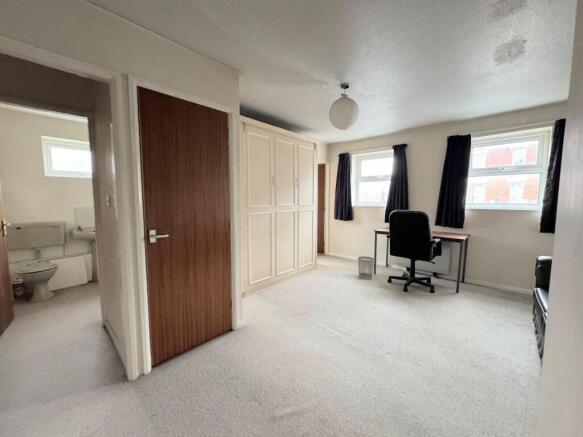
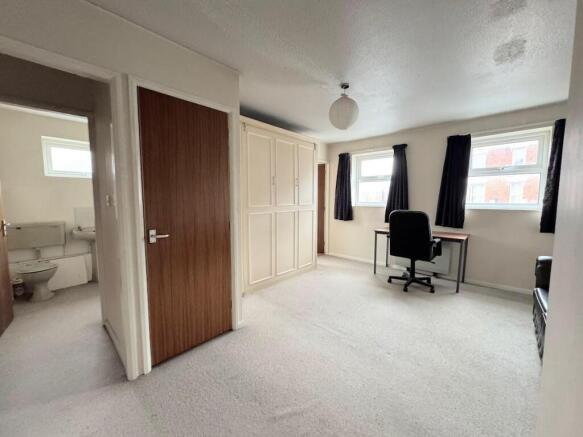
- wastebasket (365, 267)
